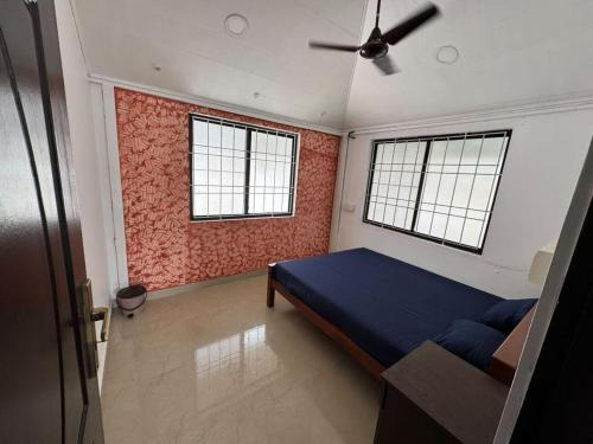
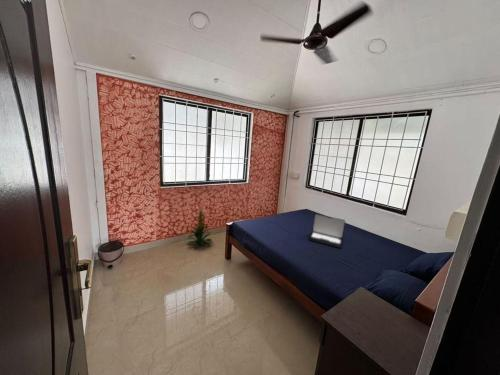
+ indoor plant (200, 226)
+ laptop (327, 229)
